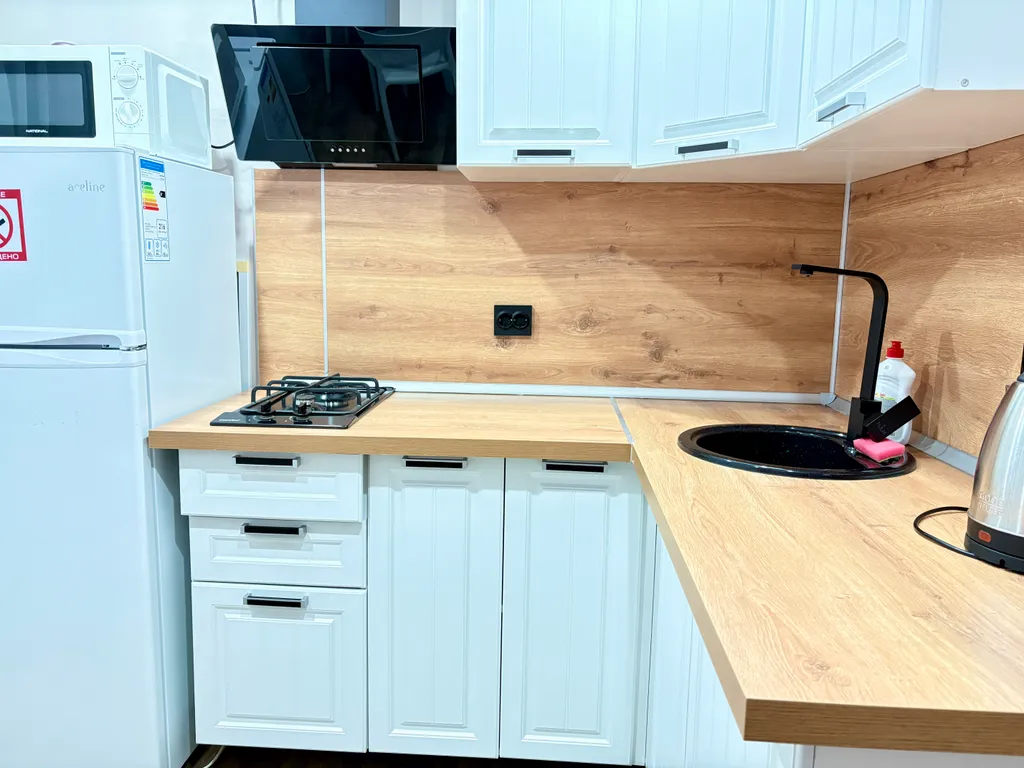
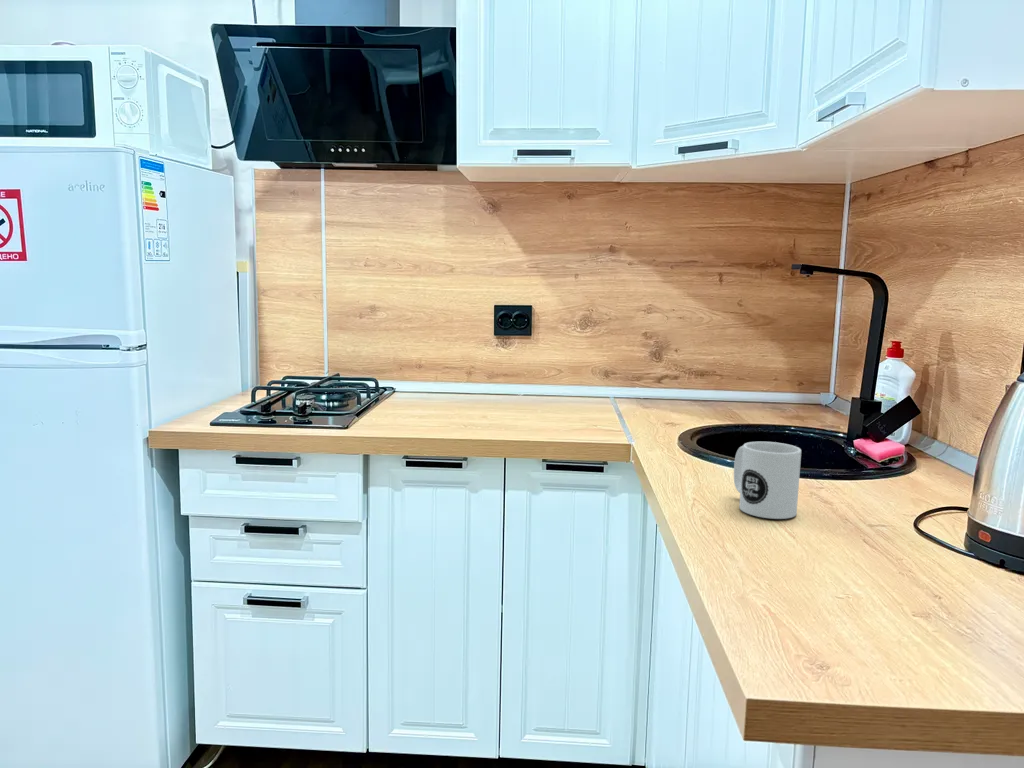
+ mug (761, 475)
